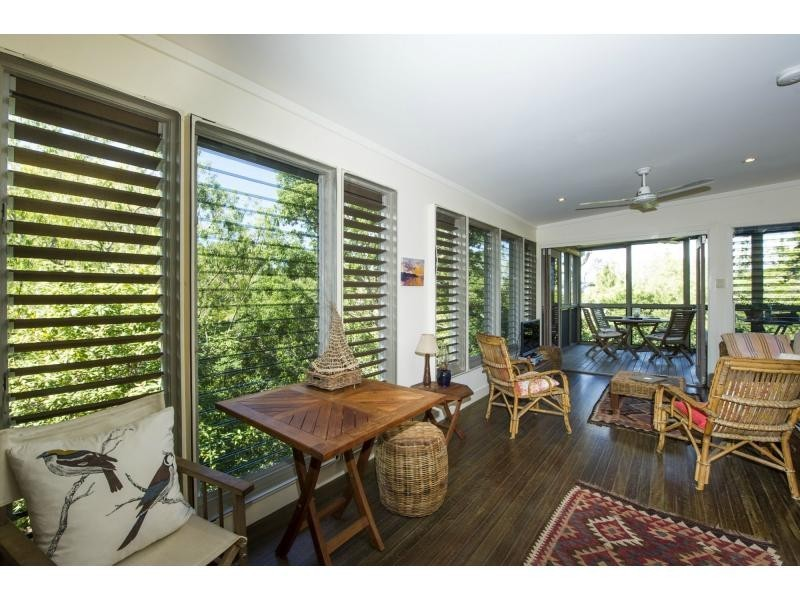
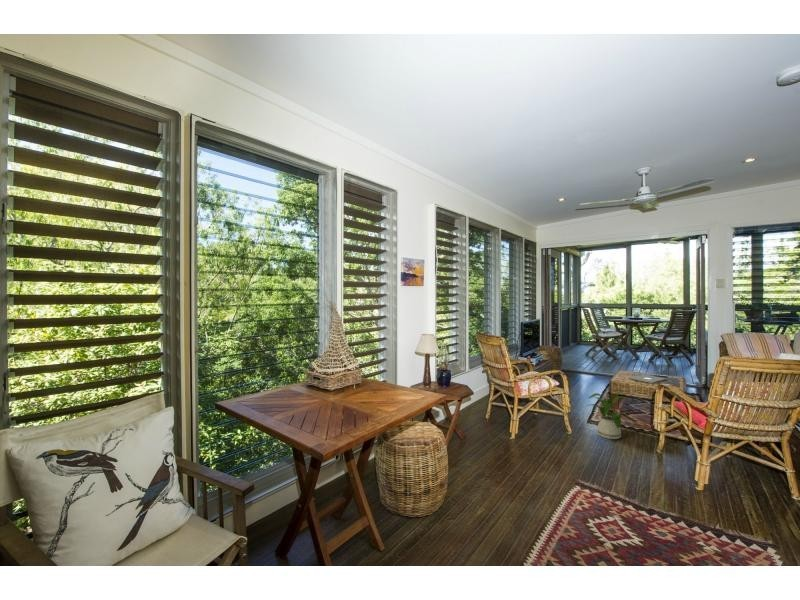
+ house plant (608, 411)
